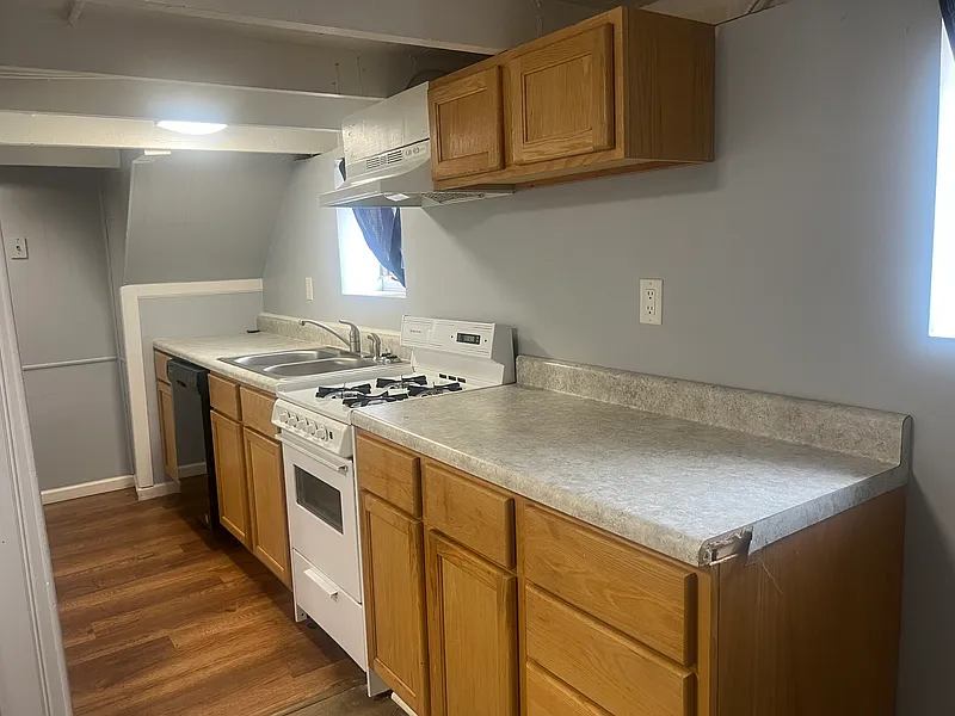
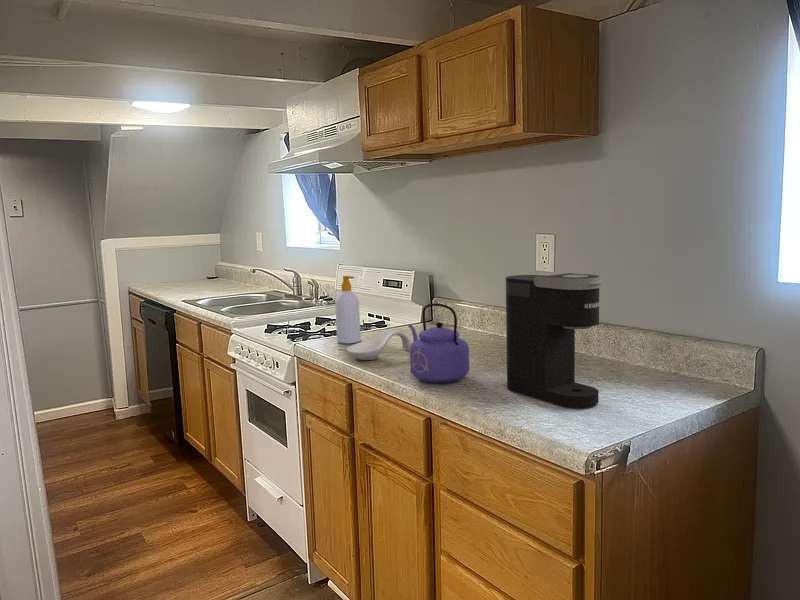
+ soap bottle (348, 308)
+ kettle (433, 339)
+ spoon rest (380, 344)
+ coffee maker (551, 335)
